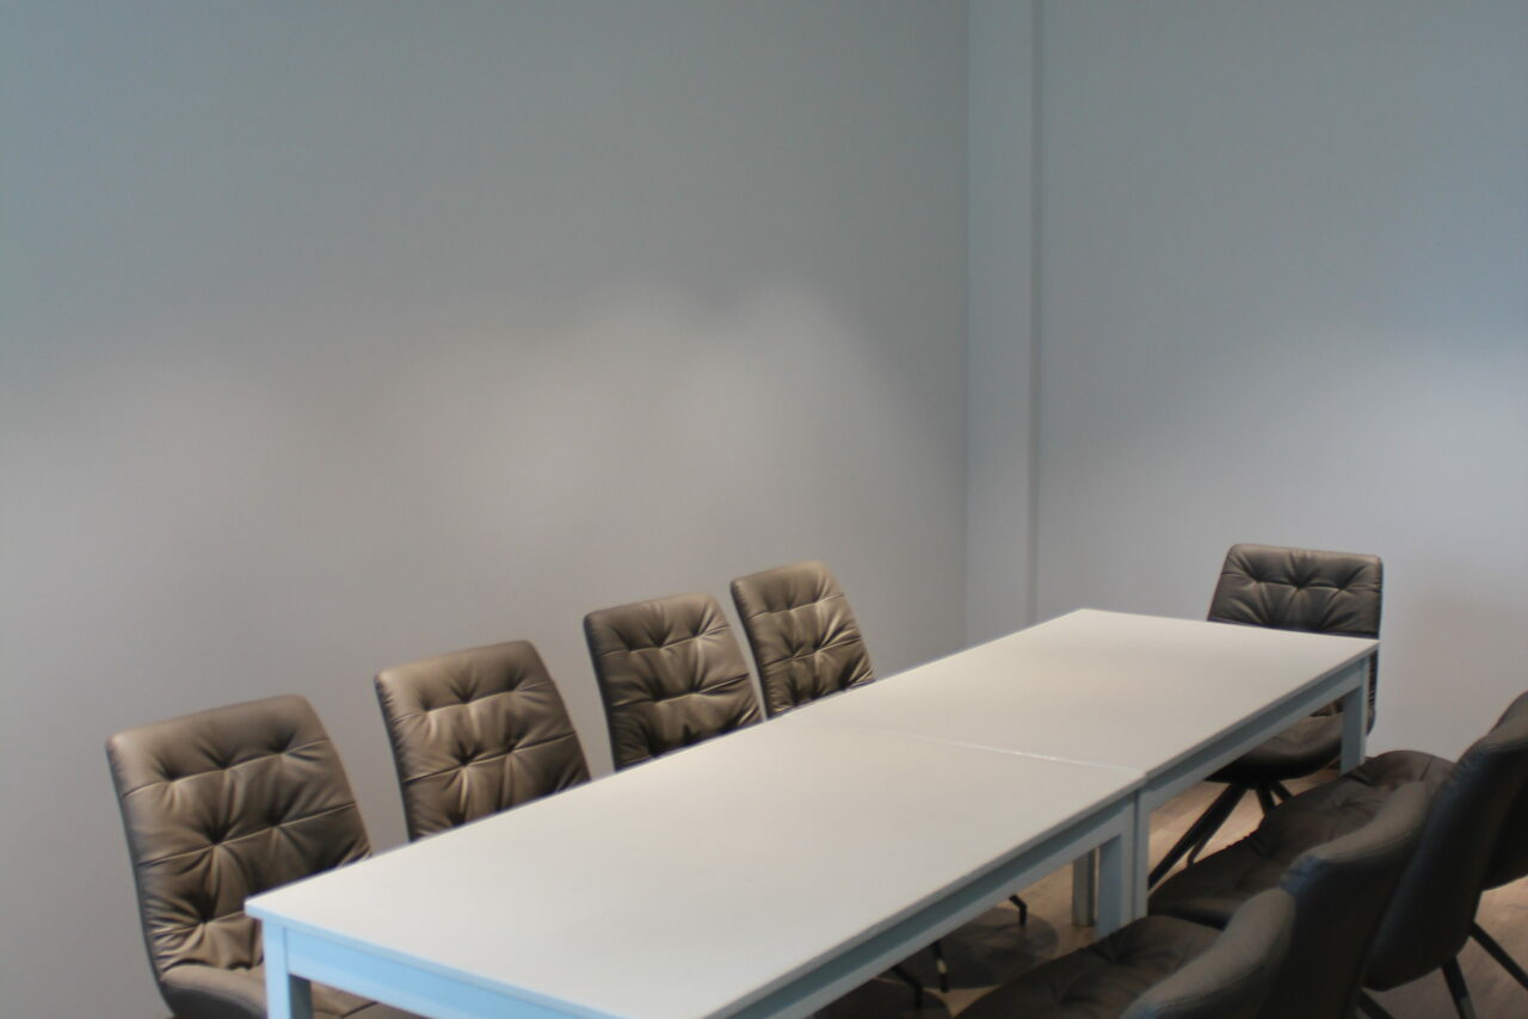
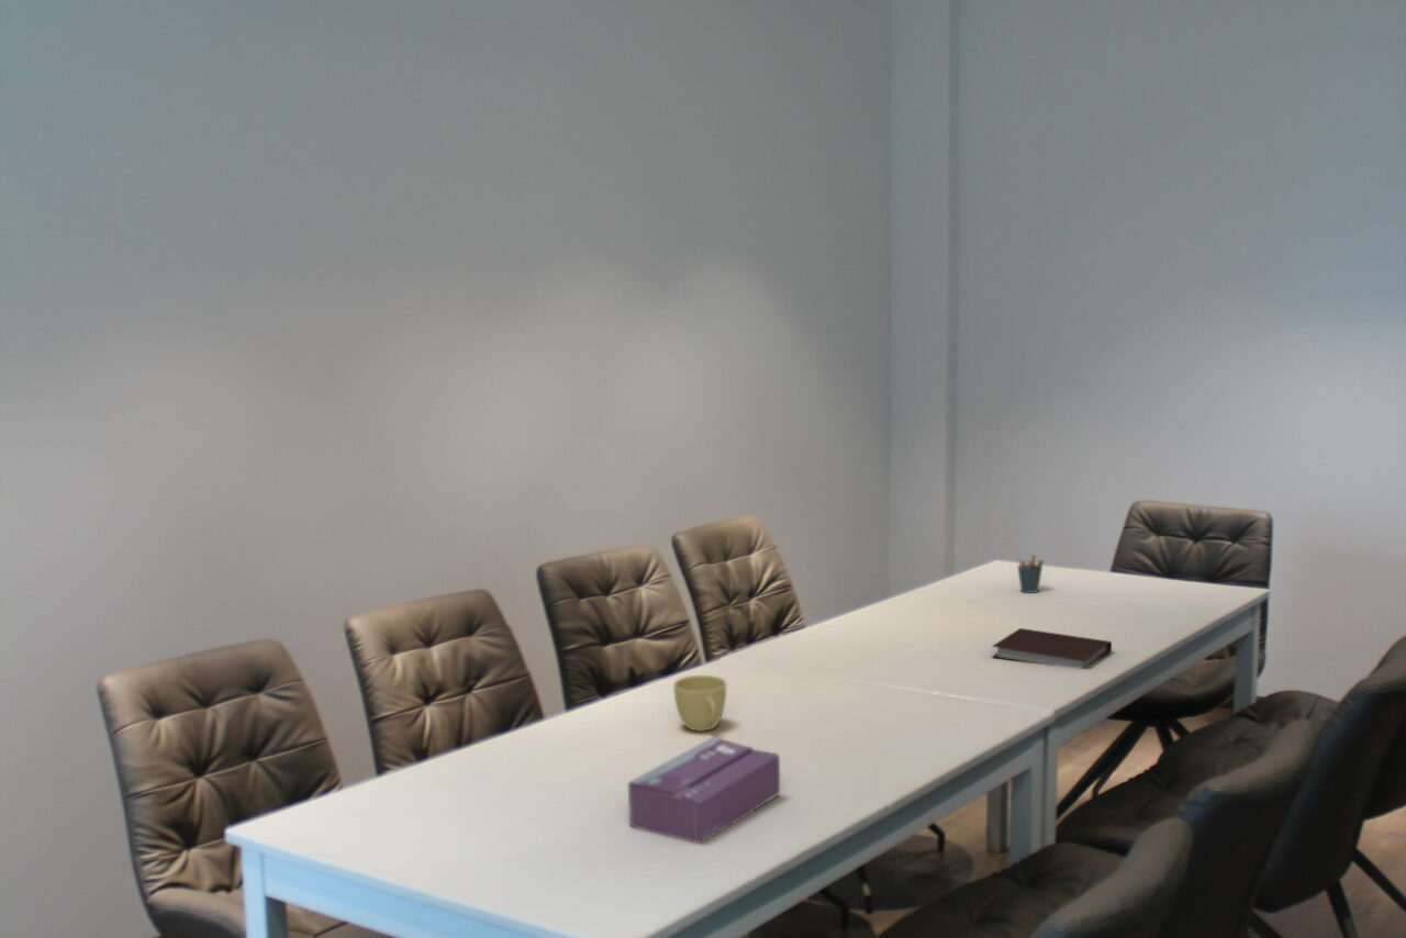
+ cup (702, 706)
+ tissue box (705, 788)
+ pen holder (1029, 572)
+ notebook (1051, 648)
